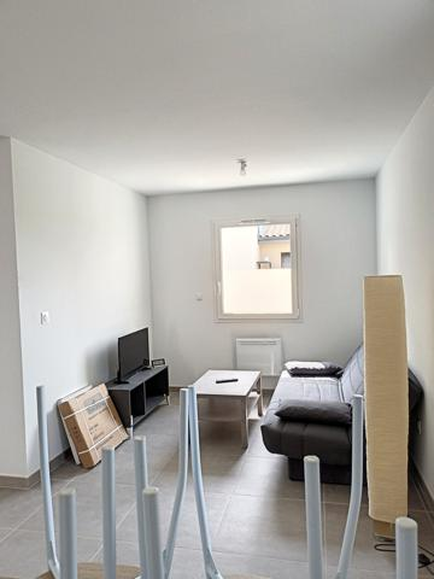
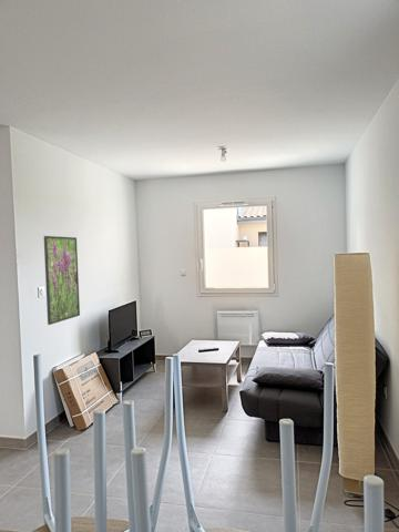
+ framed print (62, 278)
